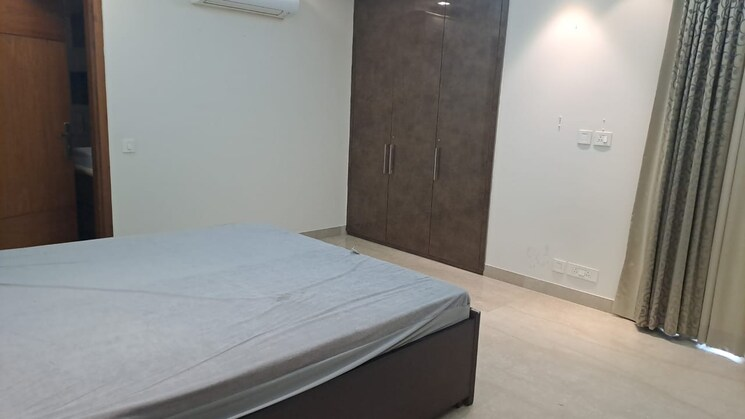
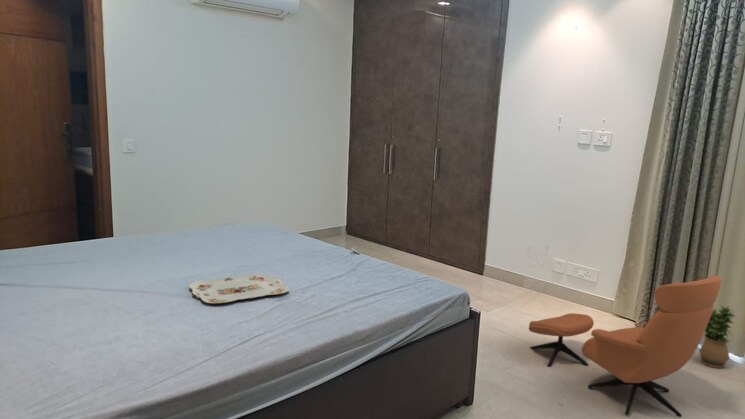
+ serving tray (239, 288)
+ potted plant (715, 333)
+ armchair (614, 330)
